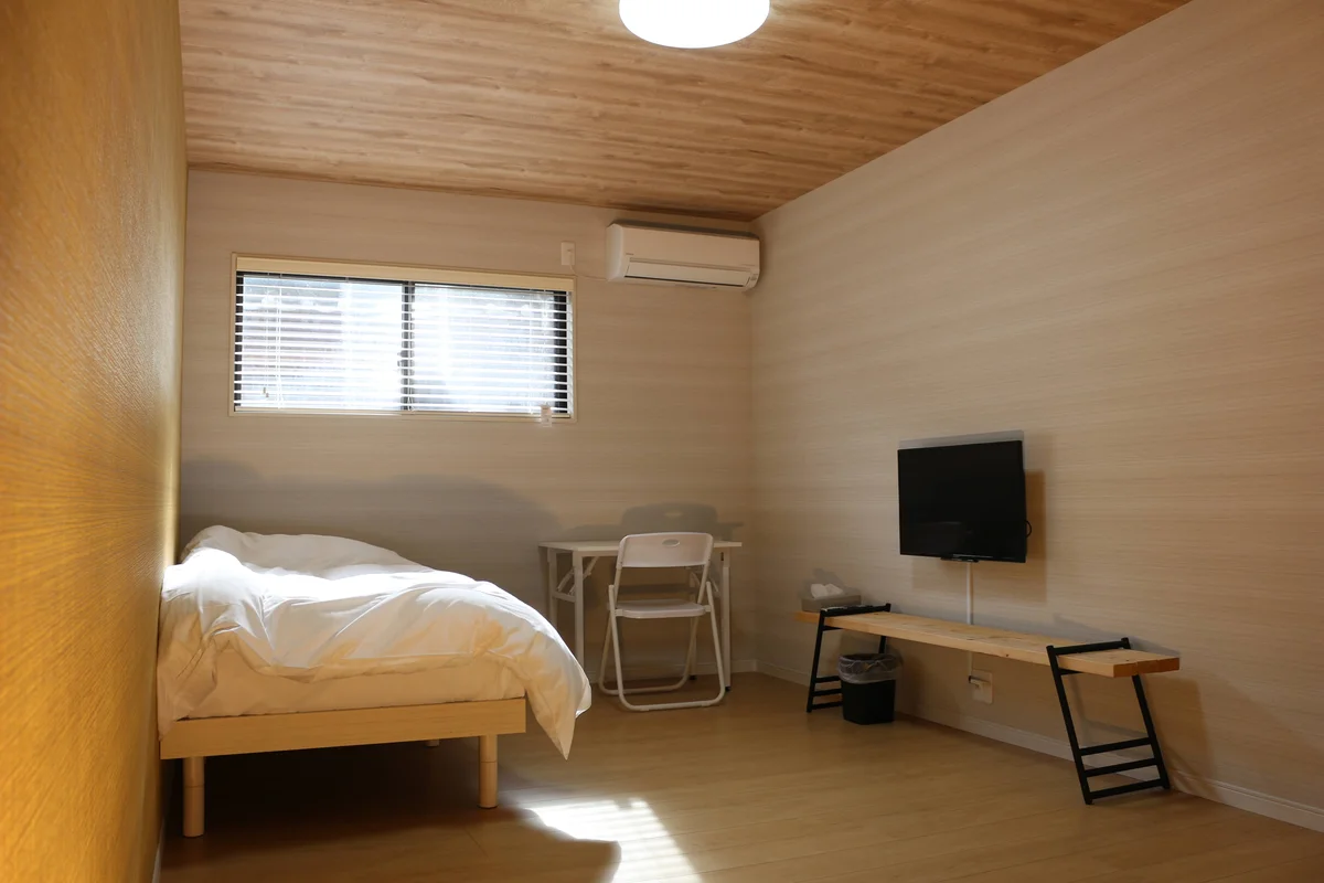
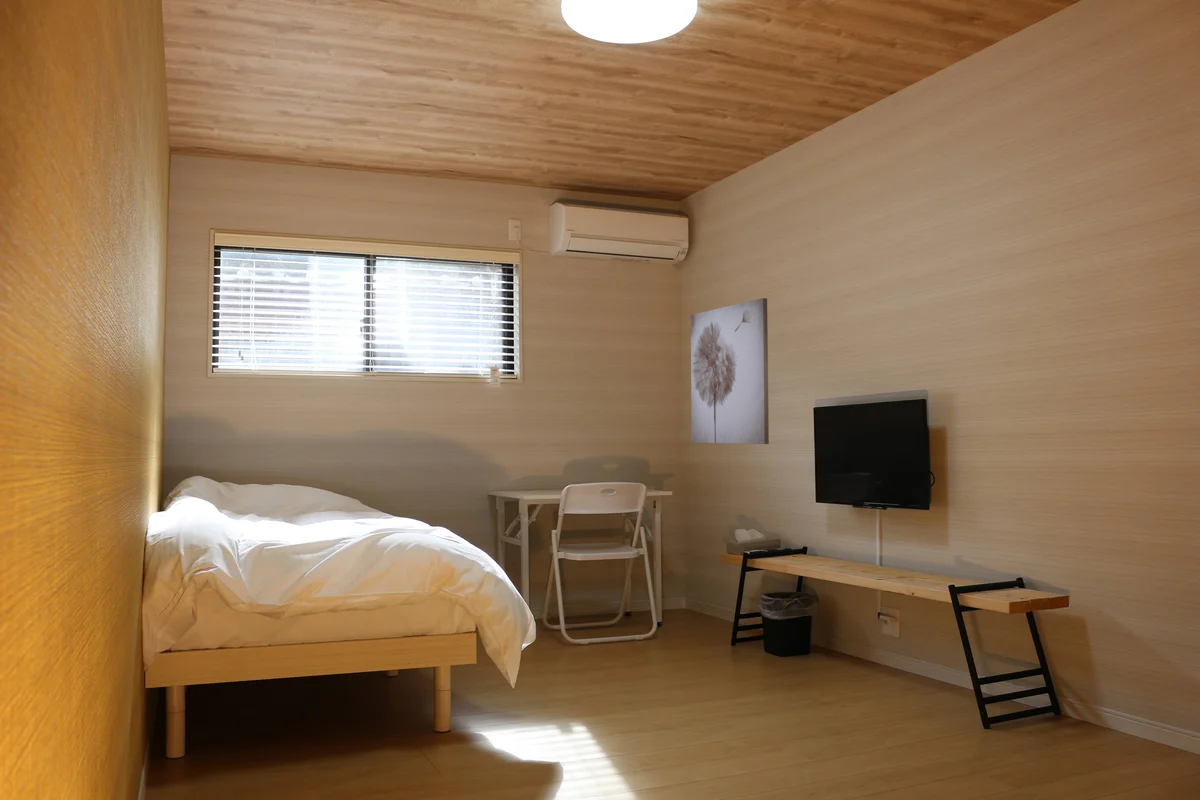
+ wall art (727, 375)
